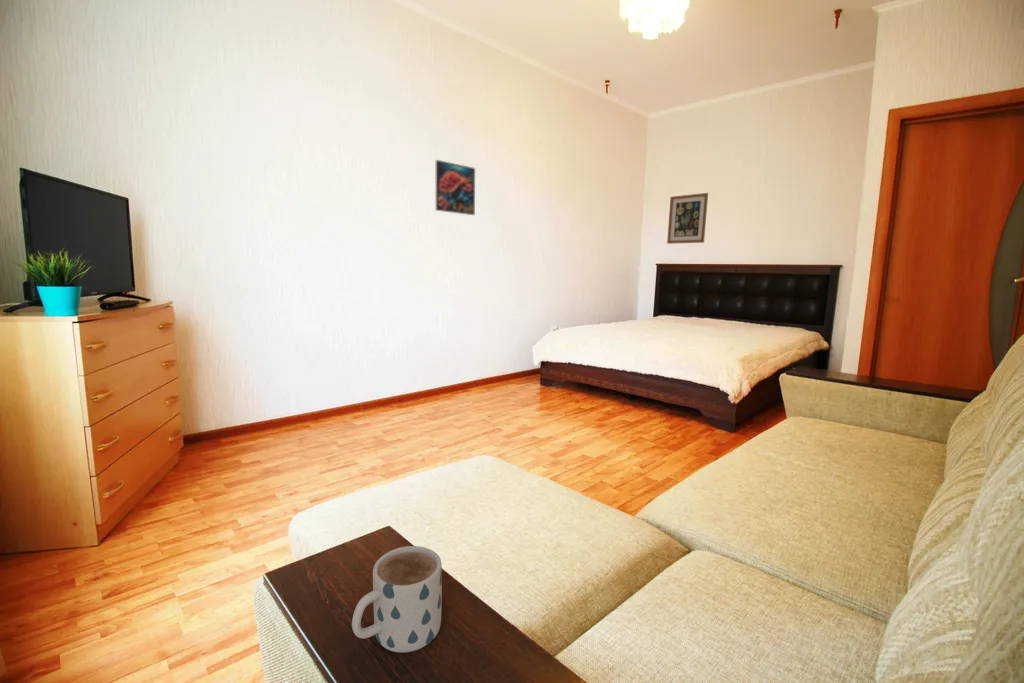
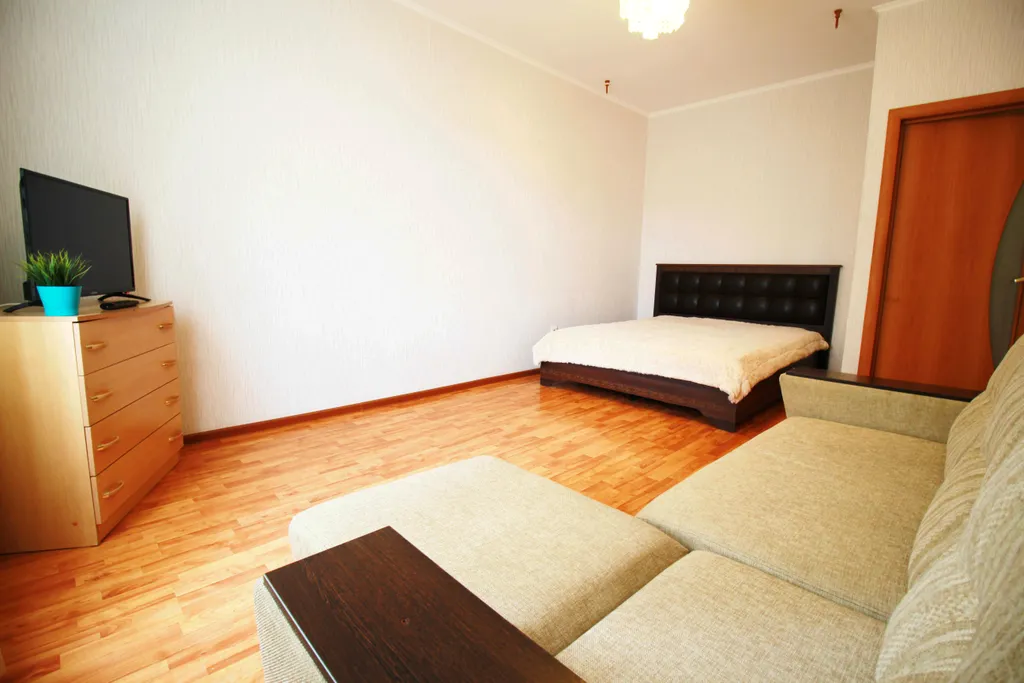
- mug (396, 603)
- wall art (686, 219)
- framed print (455, 188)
